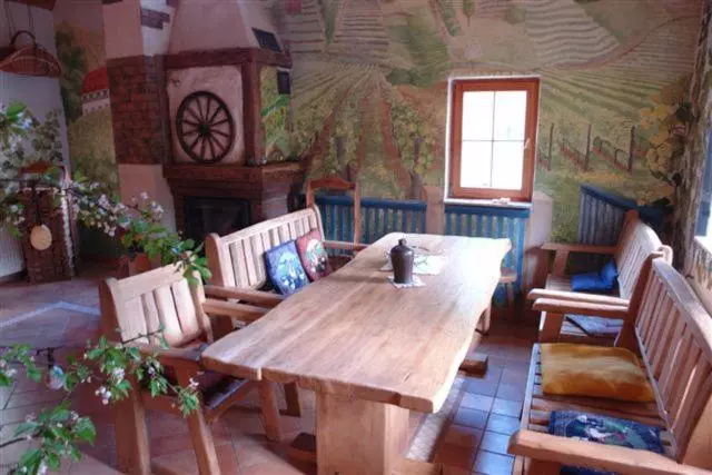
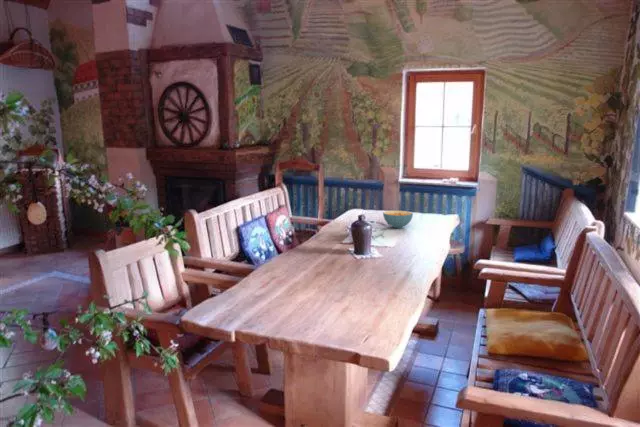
+ cereal bowl (397, 220)
